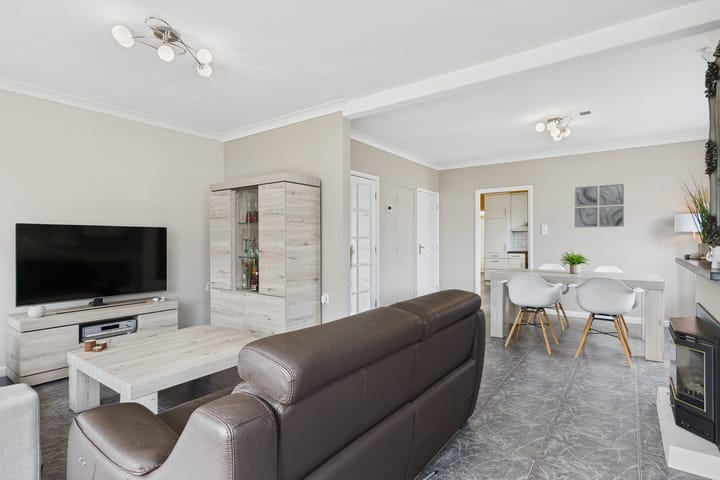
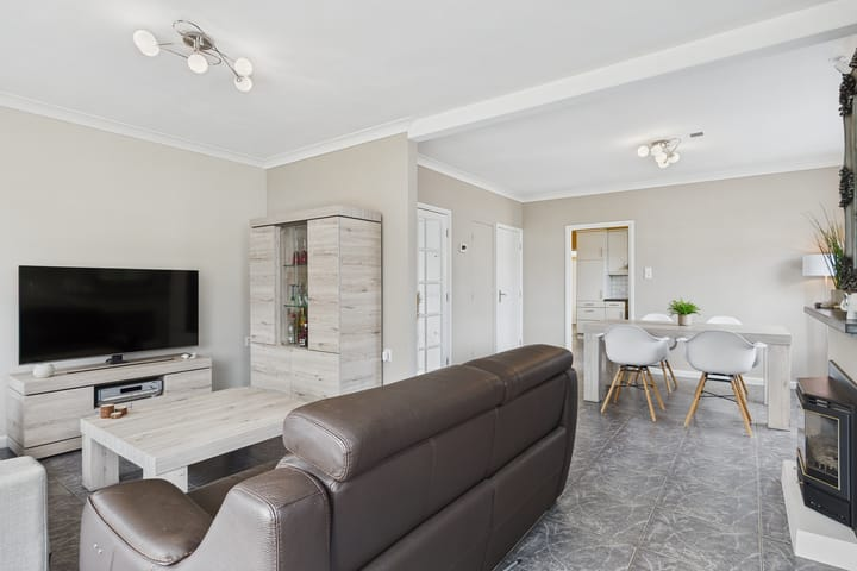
- wall art (597, 205)
